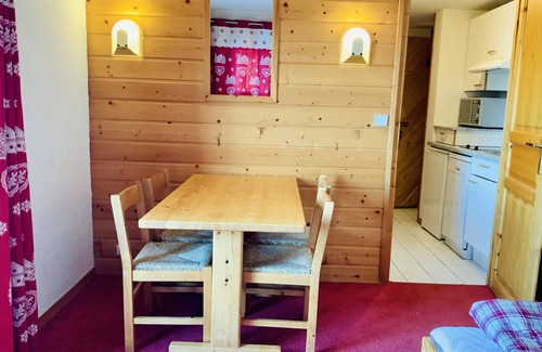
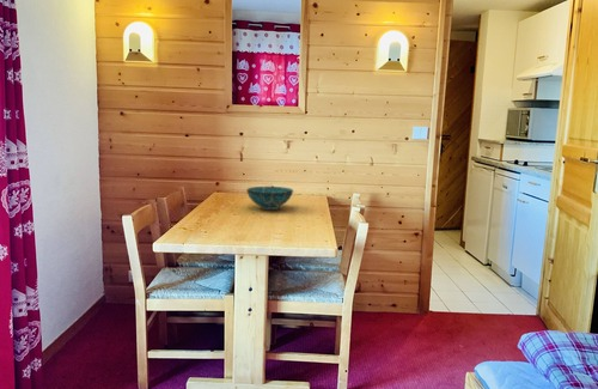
+ decorative bowl (269, 199)
